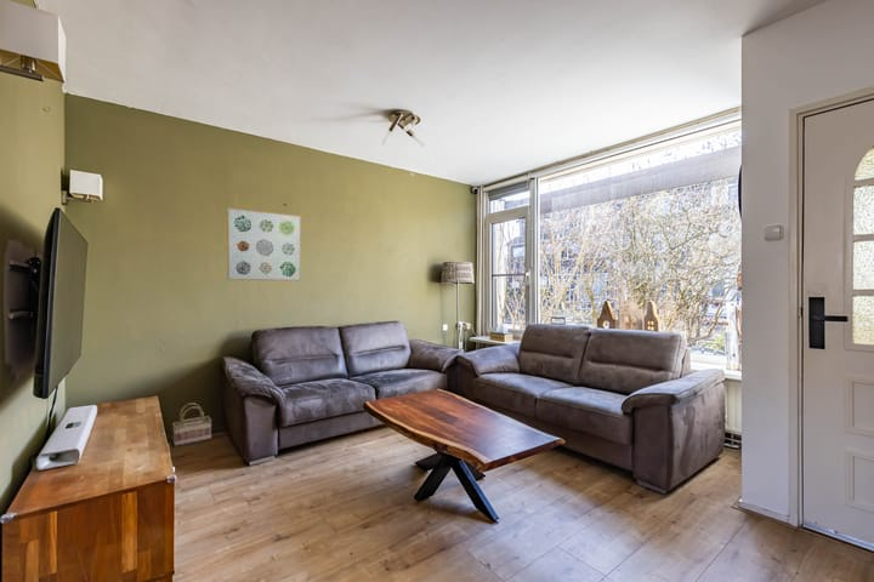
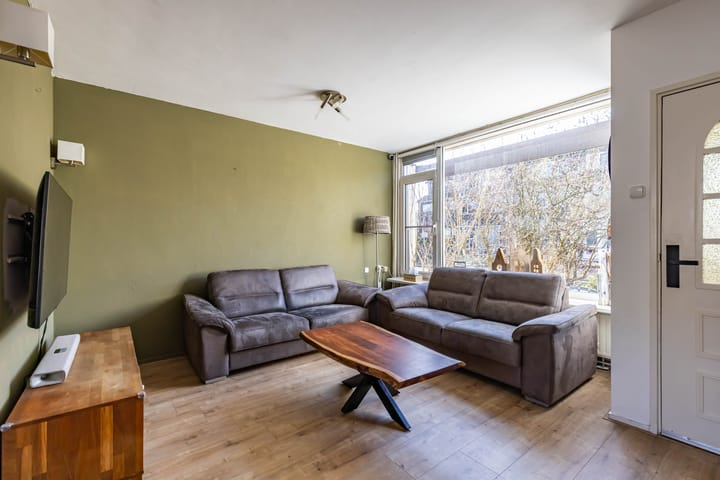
- wall art (266, 246)
- basket (192, 422)
